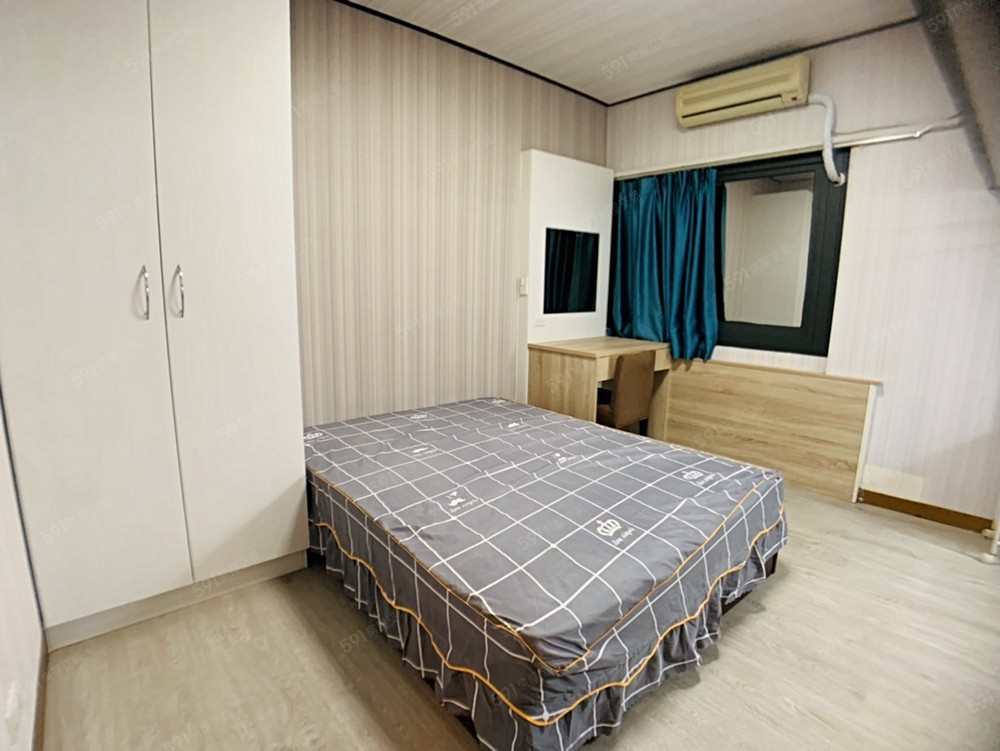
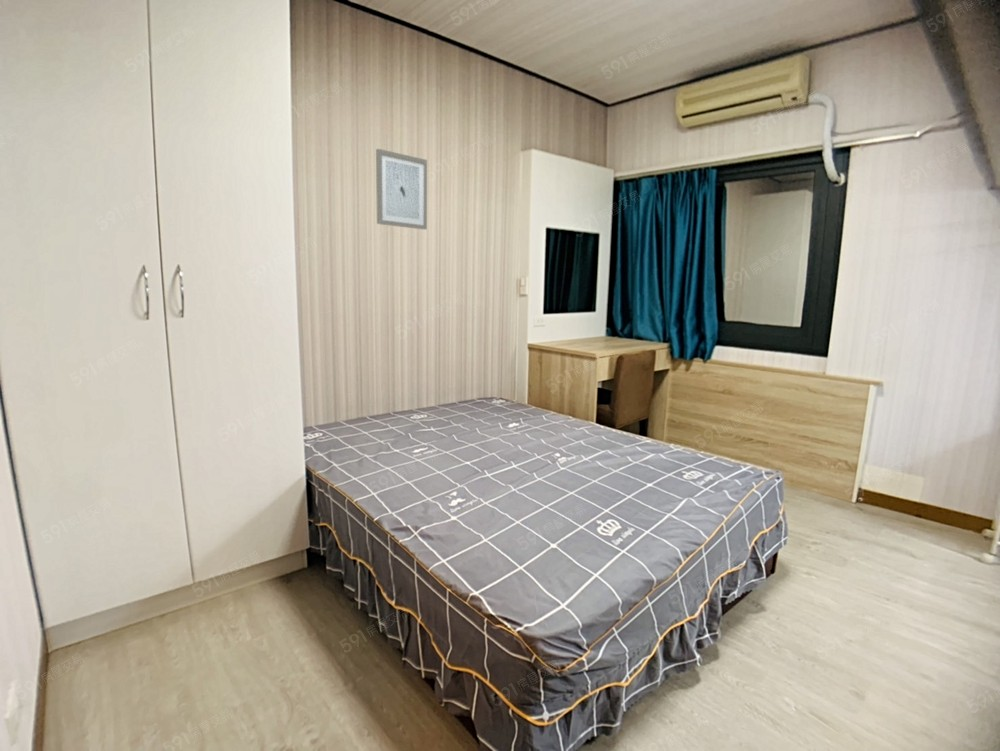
+ wall art (402, 191)
